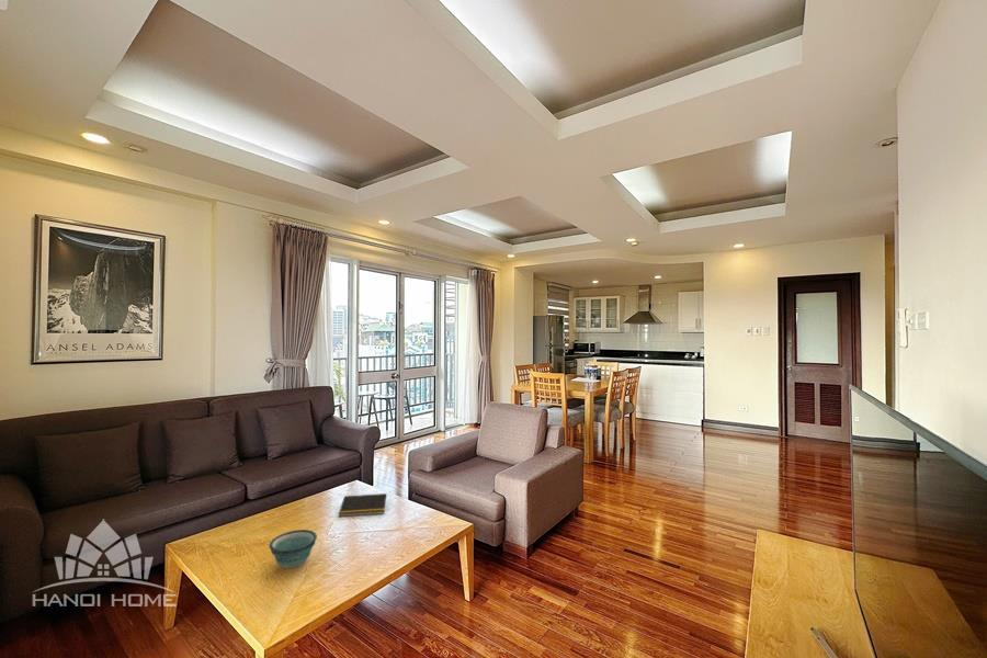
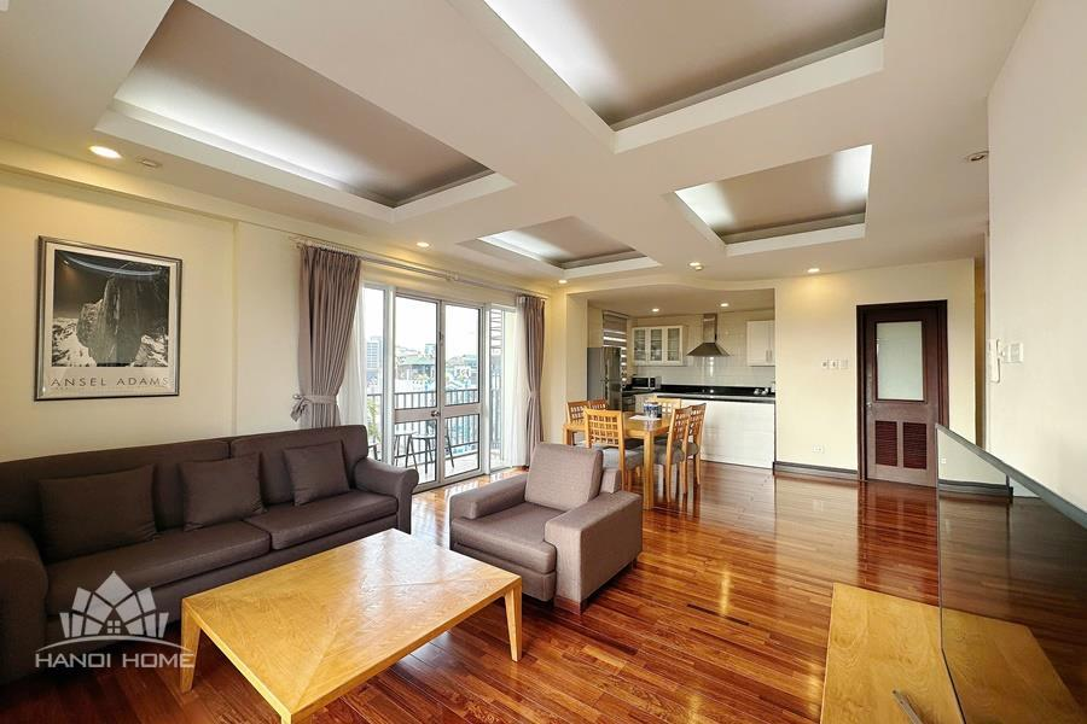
- bowl (293, 551)
- notepad (363, 504)
